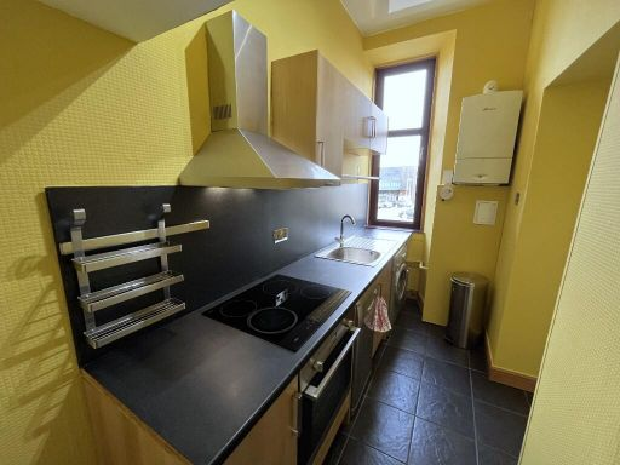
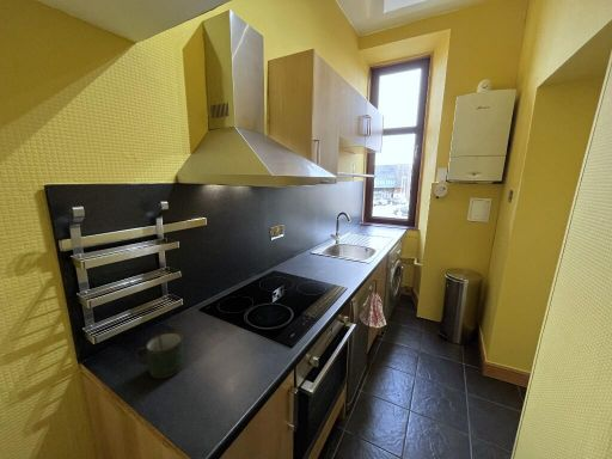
+ mug (160, 355)
